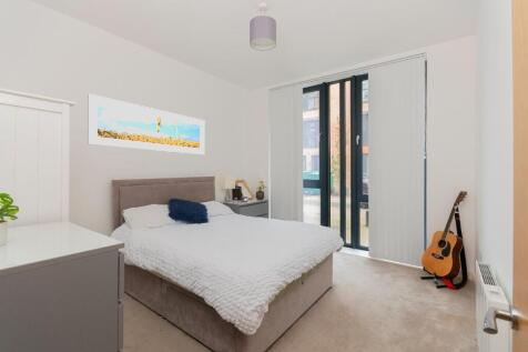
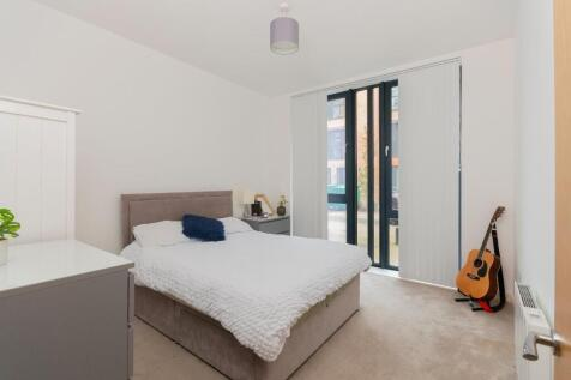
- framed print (156, 130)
